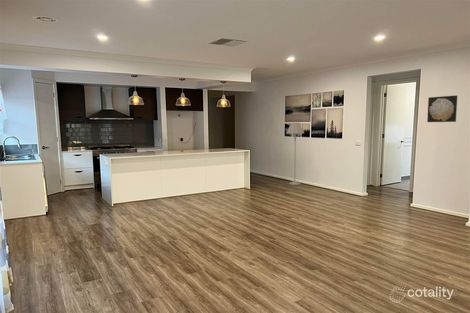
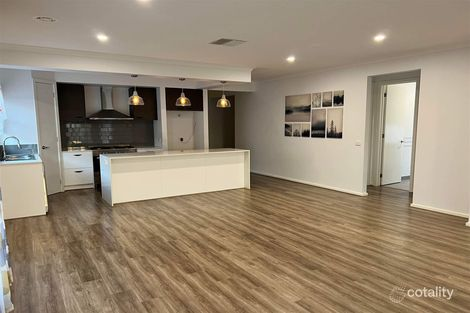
- floor lamp (295, 153)
- wall art (441, 109)
